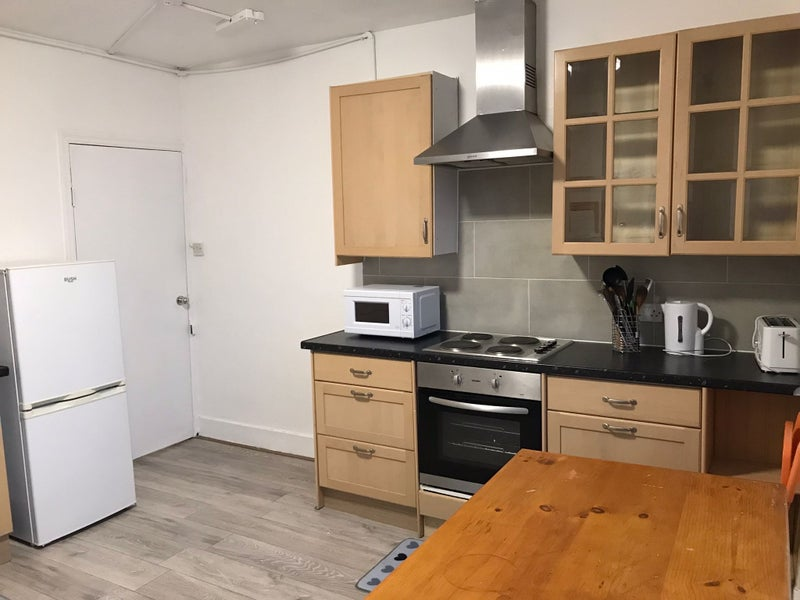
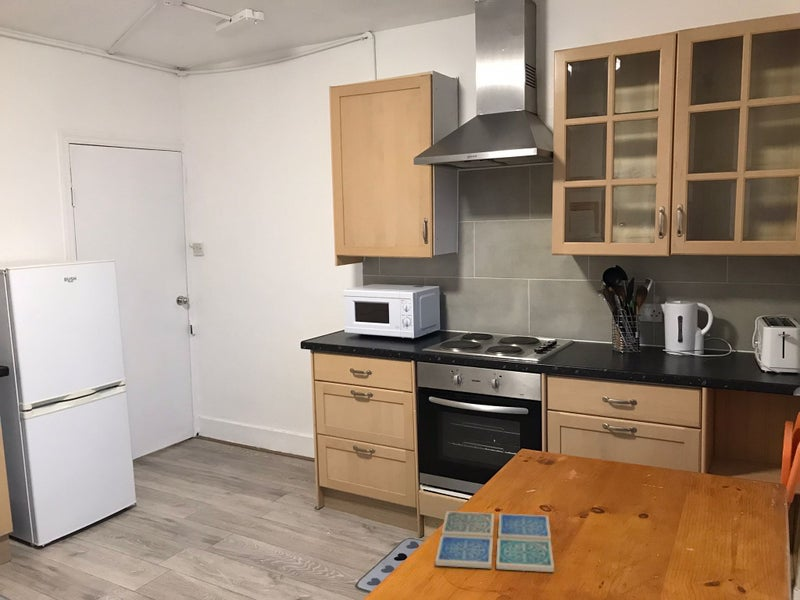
+ drink coaster (497, 539)
